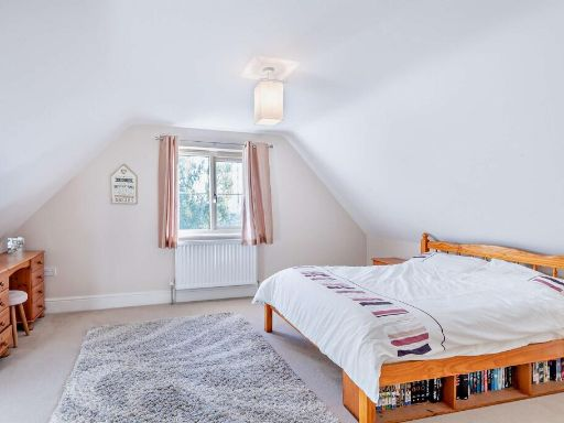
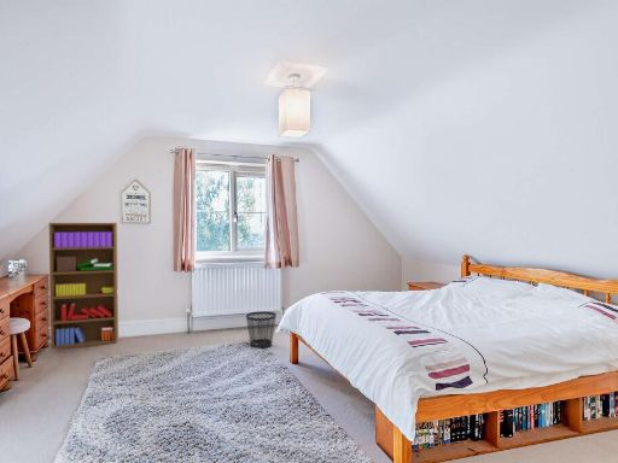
+ wastebasket (261, 330)
+ bookshelf (84, 282)
